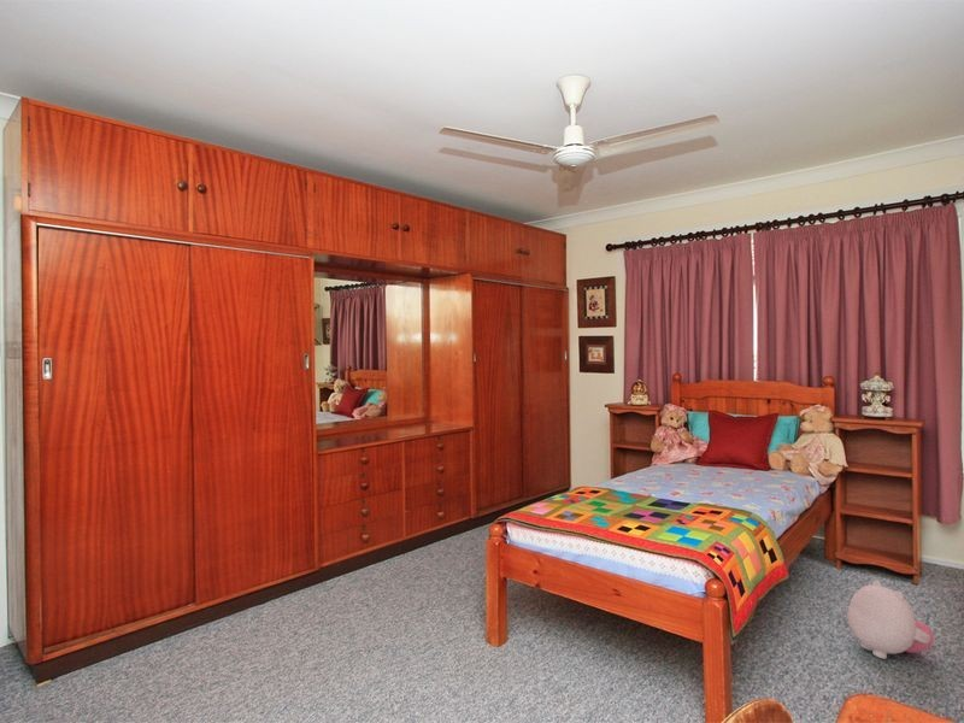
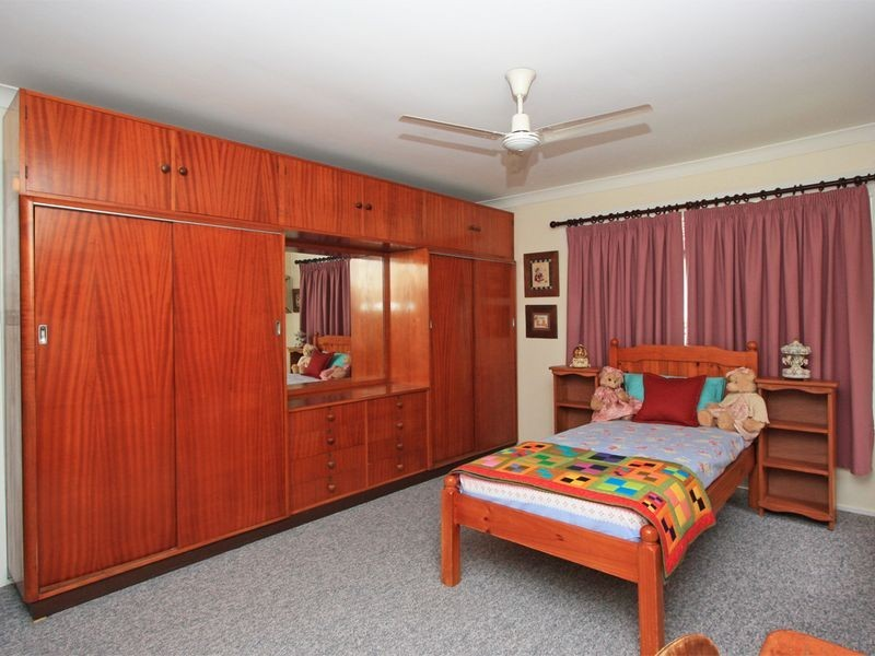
- plush toy (888, 618)
